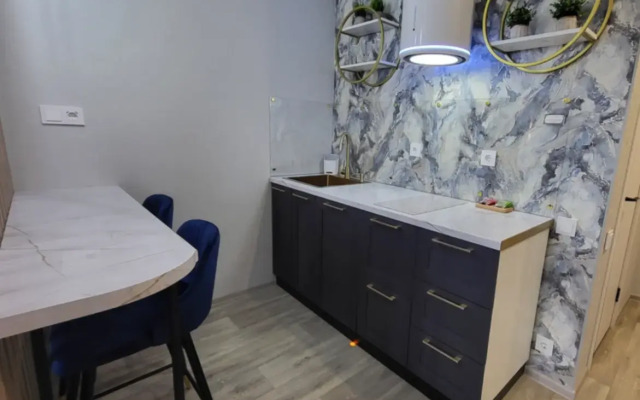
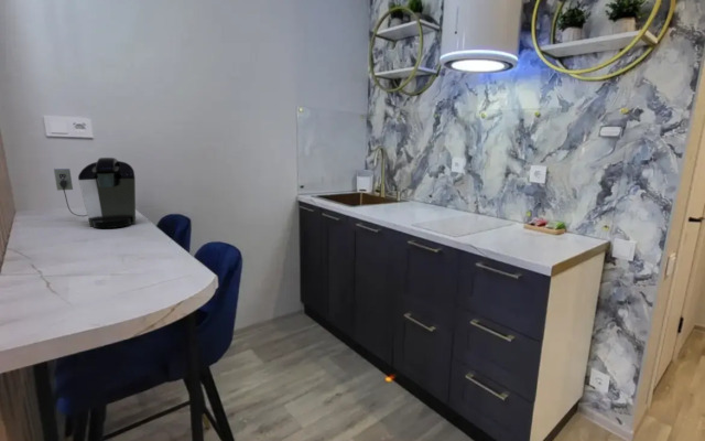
+ coffee maker (95, 191)
